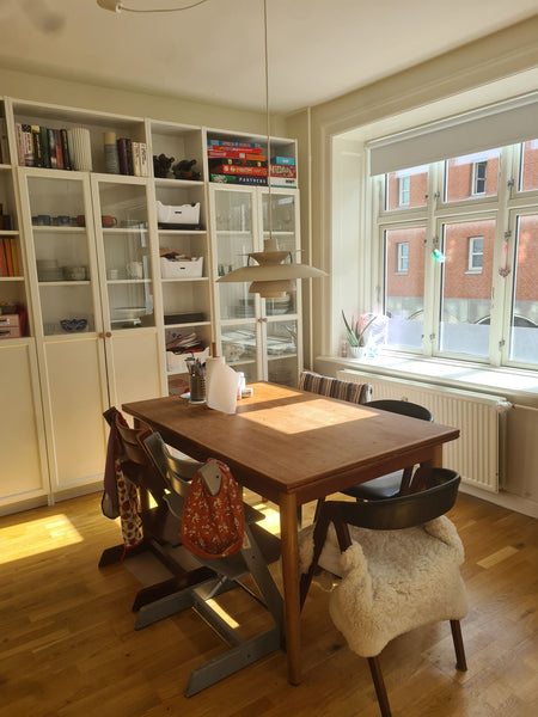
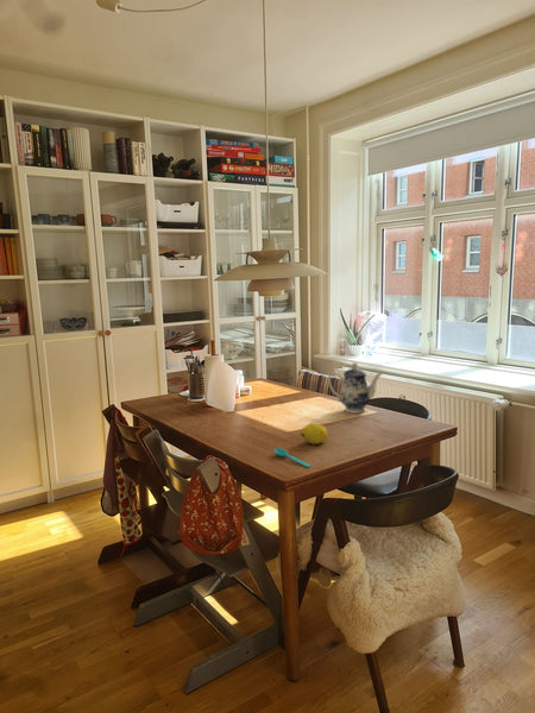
+ fruit (313, 433)
+ teapot (354, 386)
+ spoon (291, 456)
